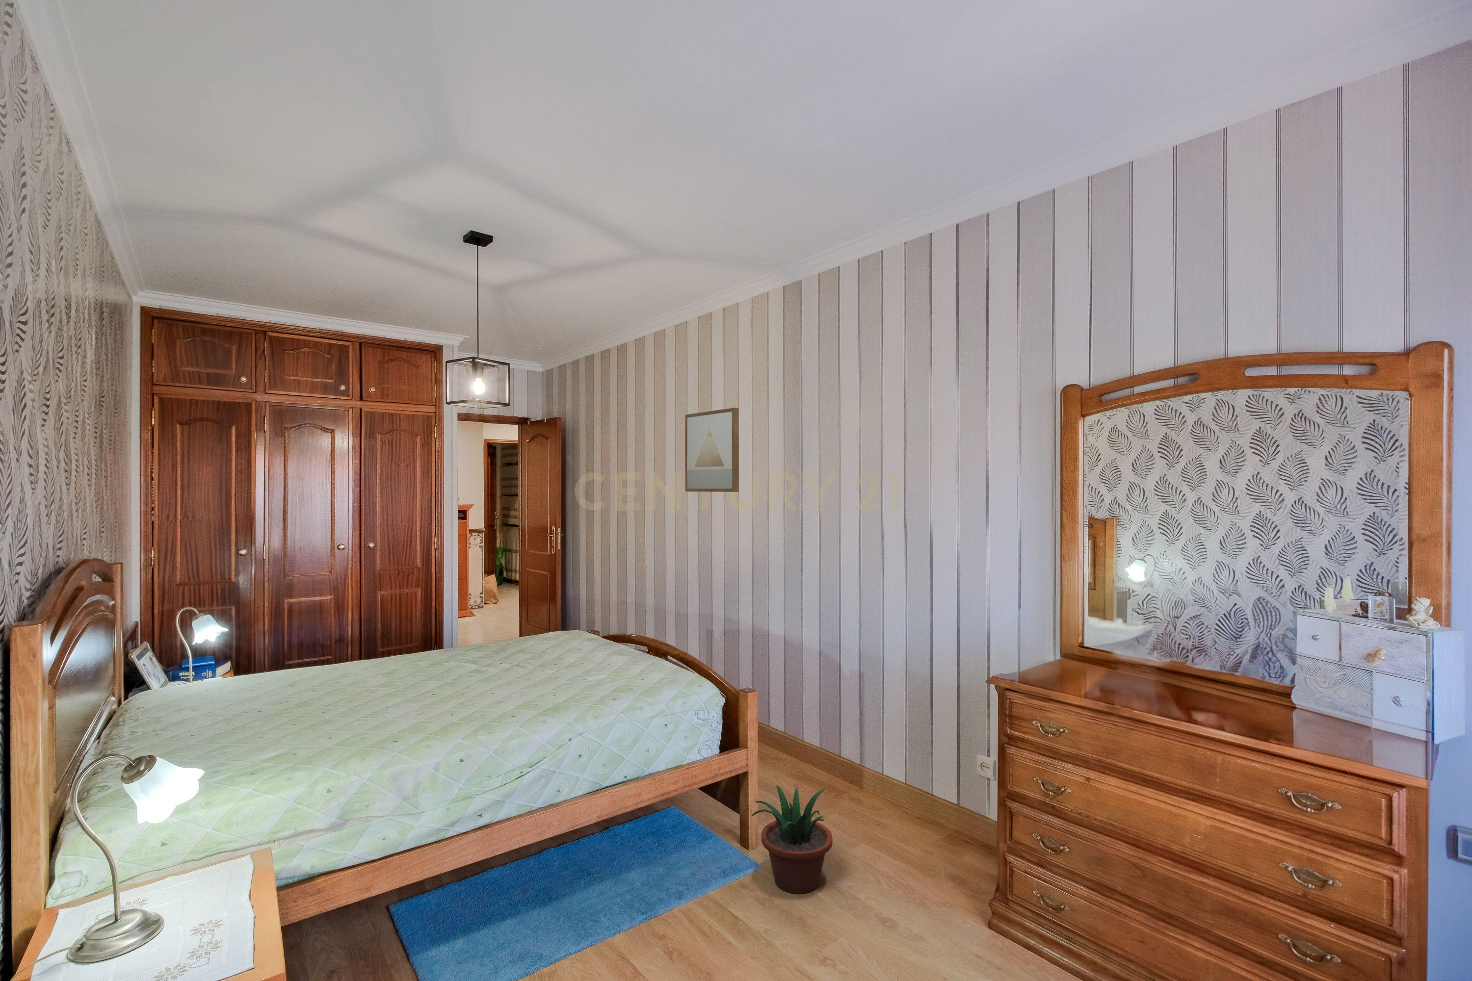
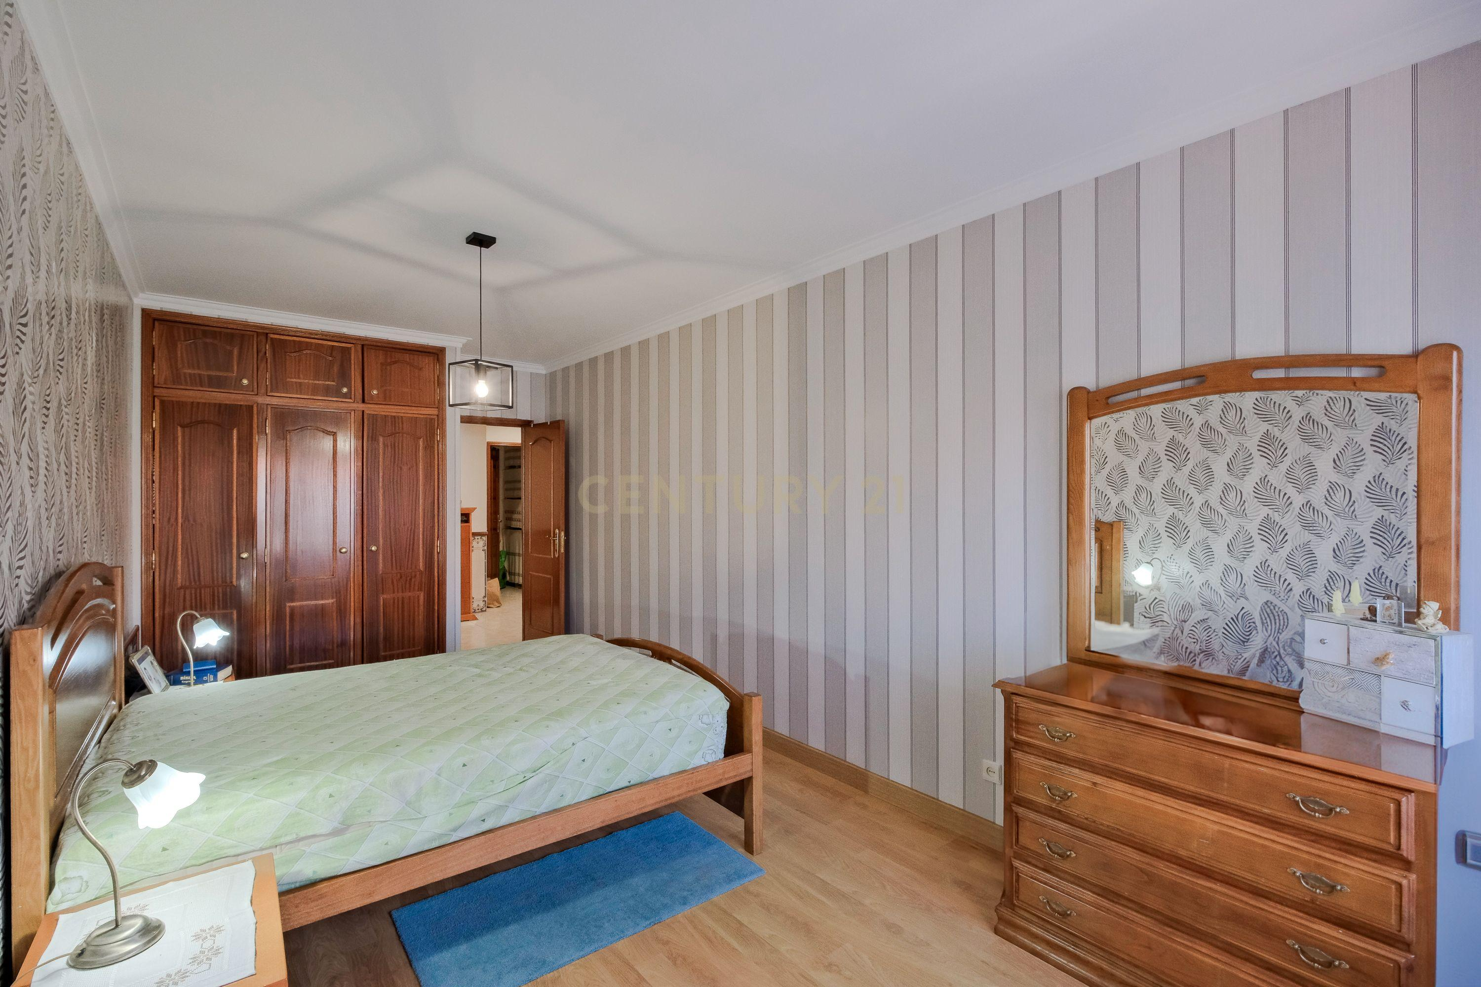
- wall art (711, 451)
- potted plant (789, 839)
